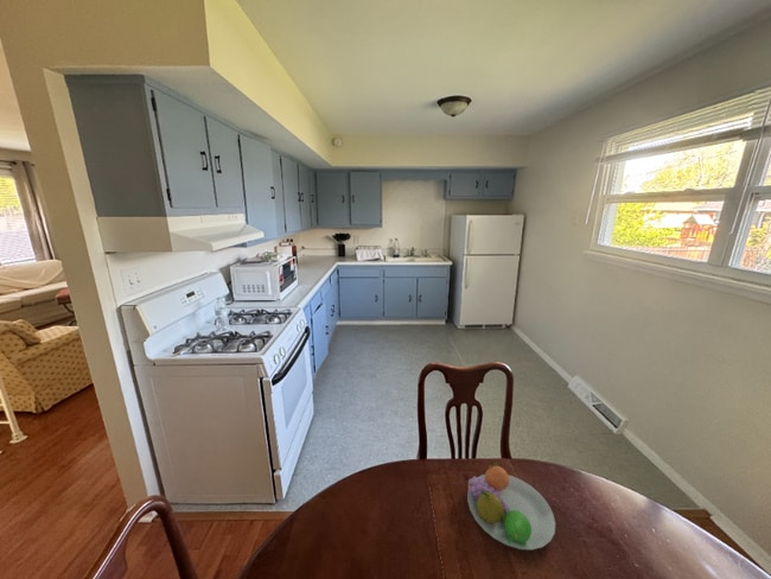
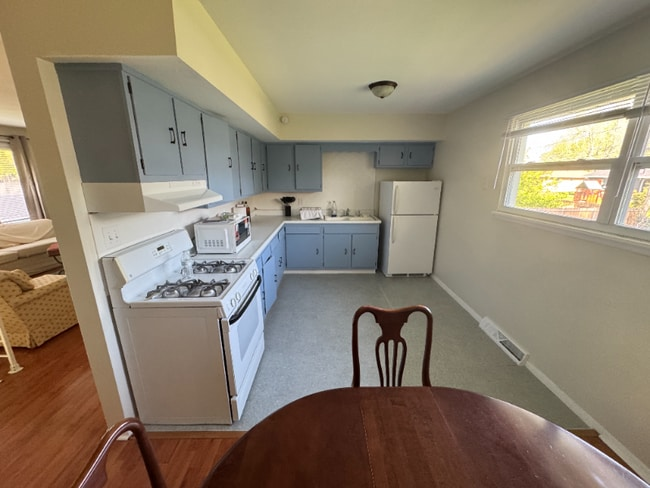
- fruit bowl (509, 502)
